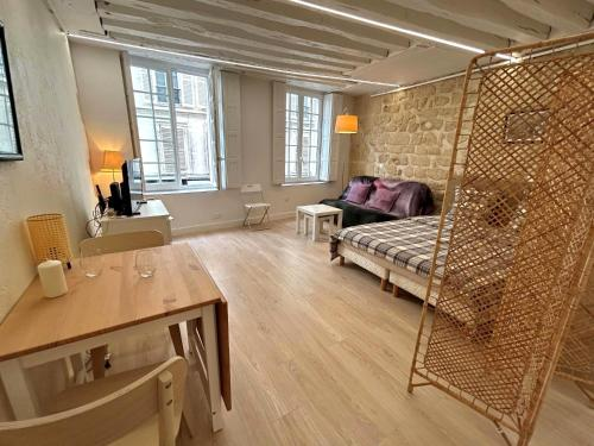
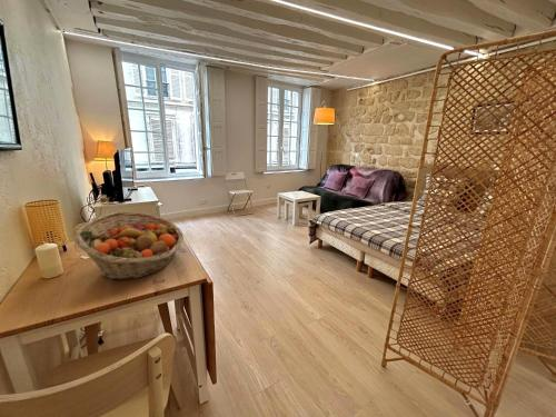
+ fruit basket (136, 241)
